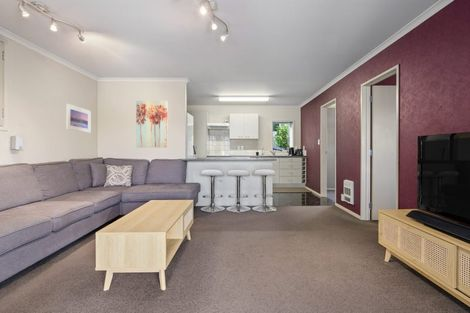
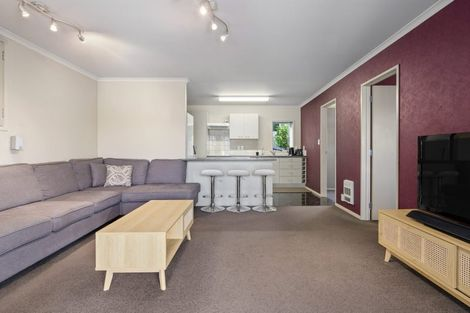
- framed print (79, 119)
- wall art (151, 124)
